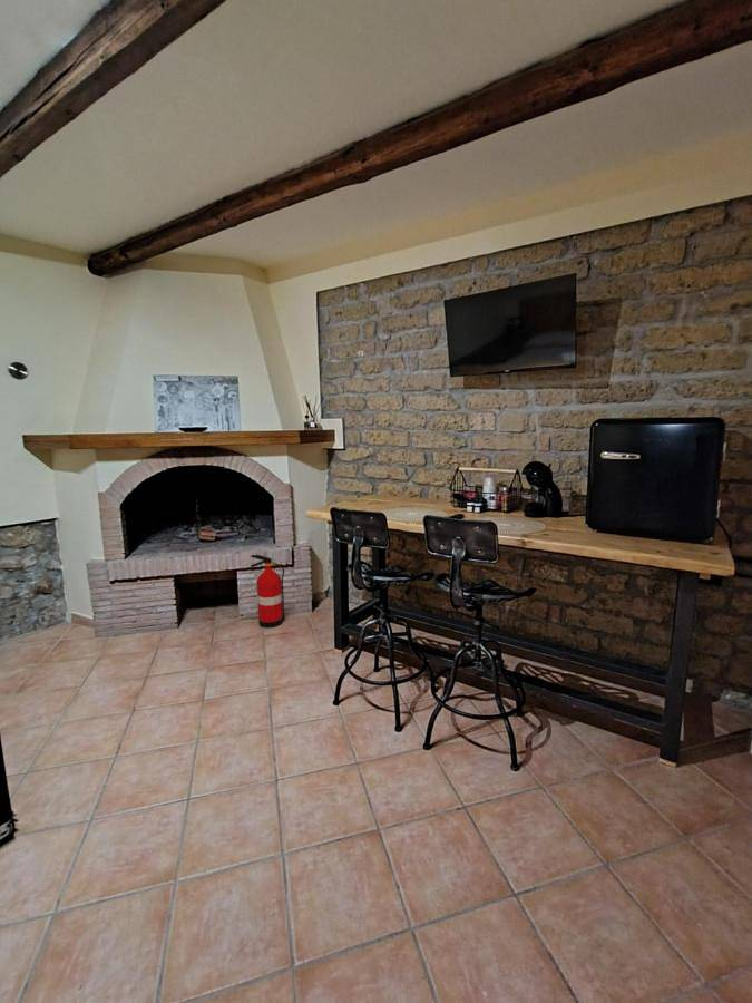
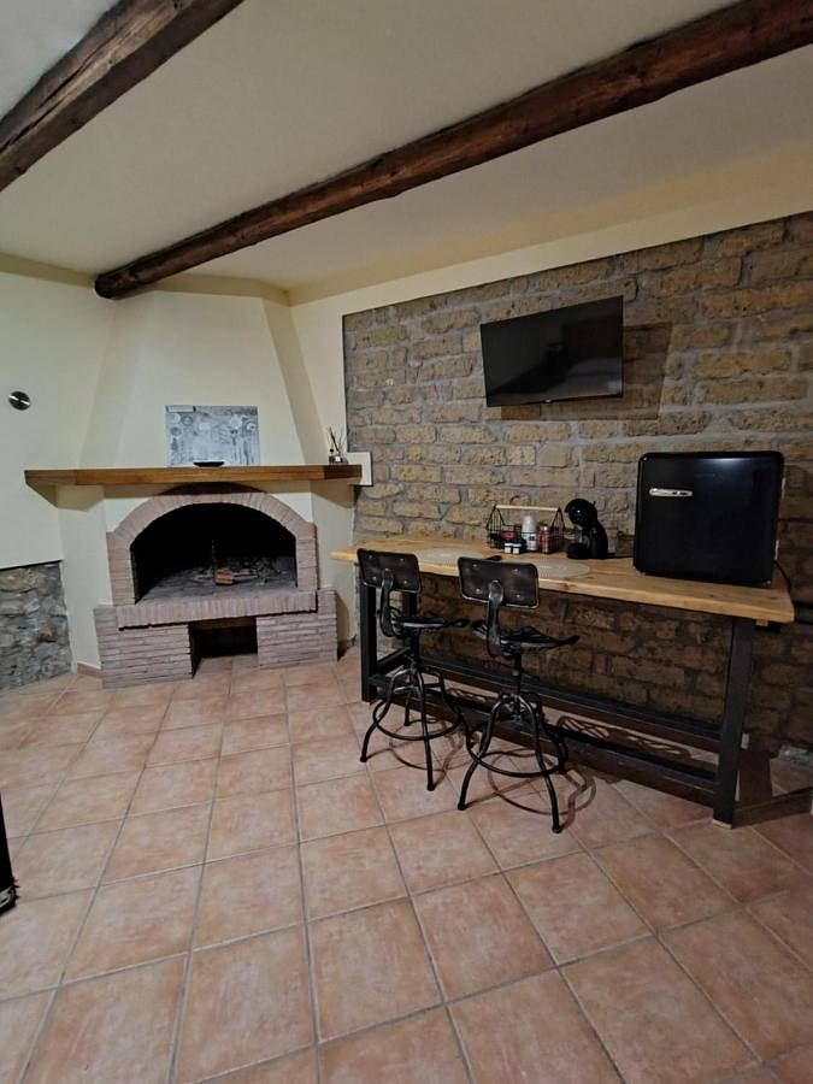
- fire extinguisher (268, 588)
